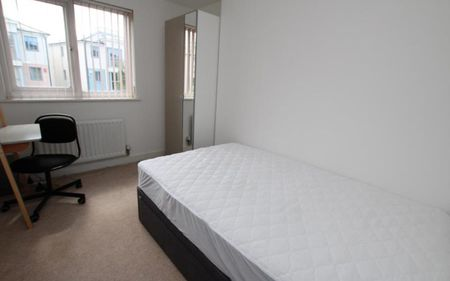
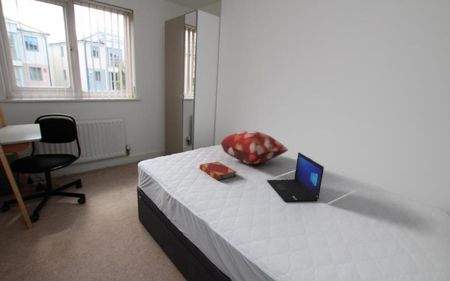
+ hardback book (217, 170)
+ decorative pillow (253, 146)
+ laptop (295, 174)
